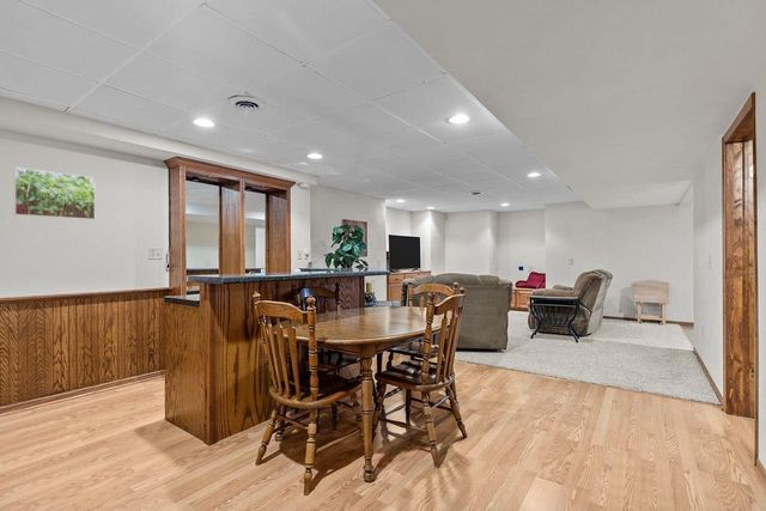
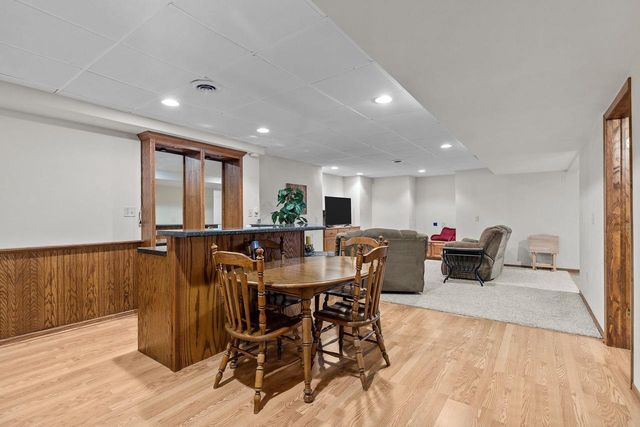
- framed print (56, 194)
